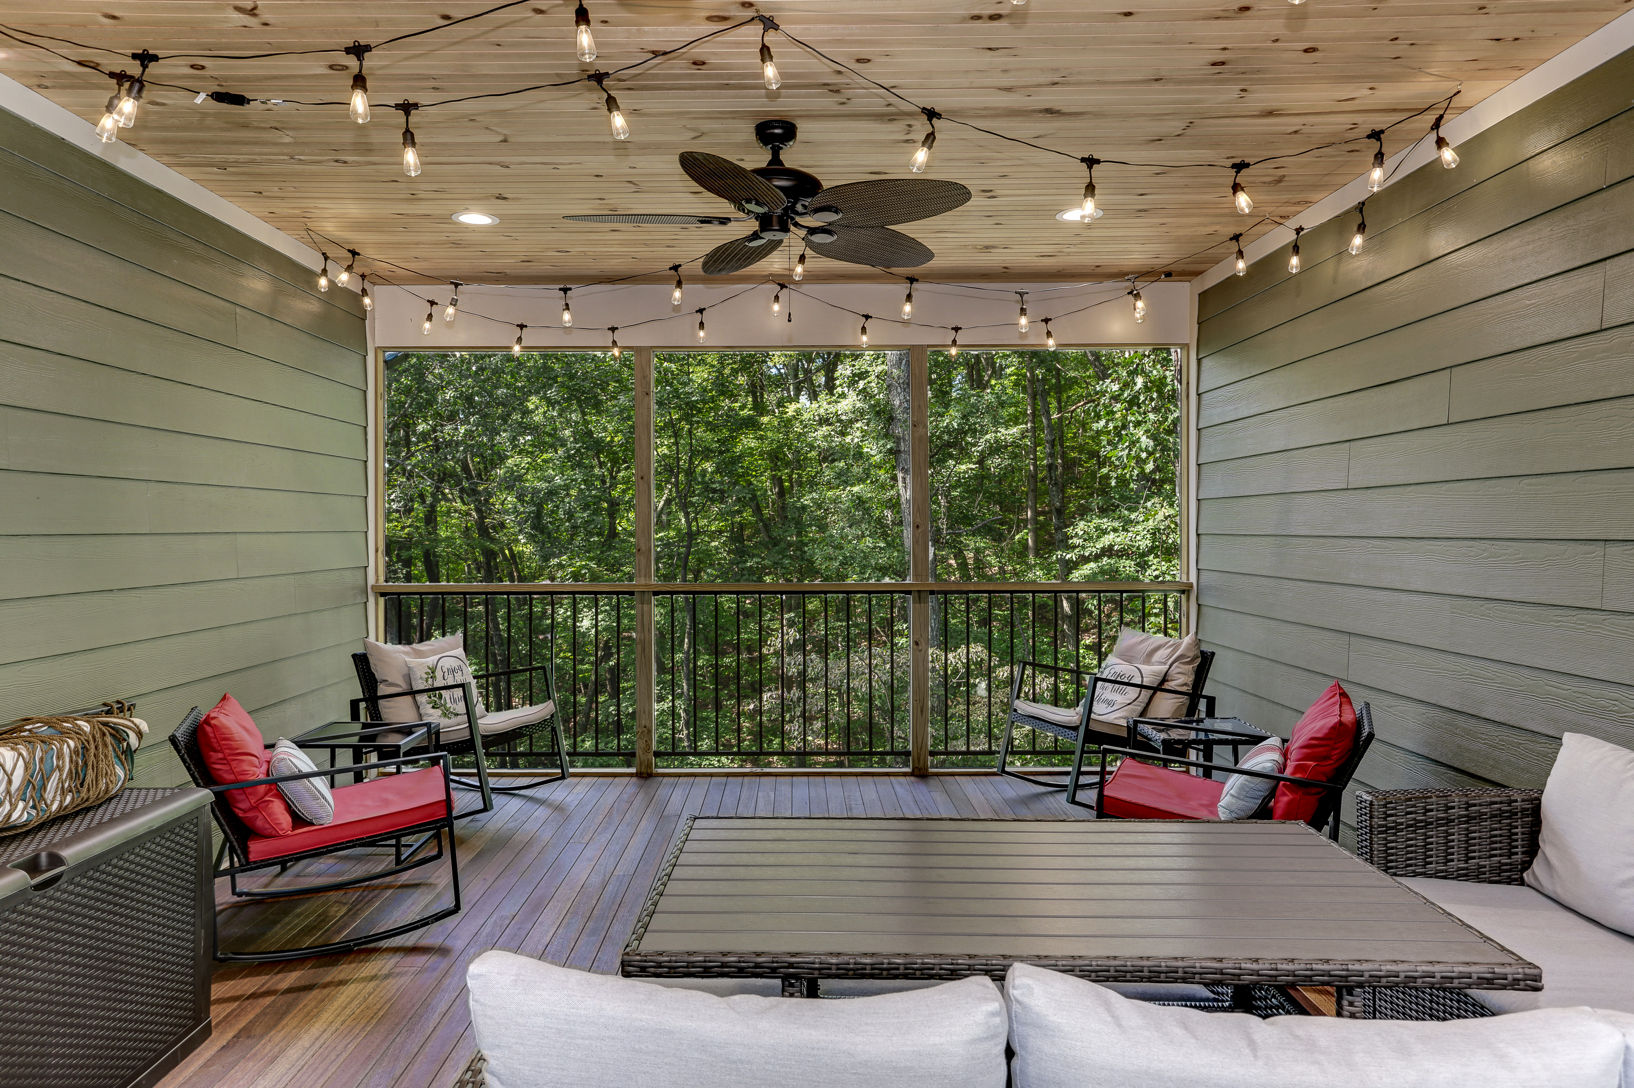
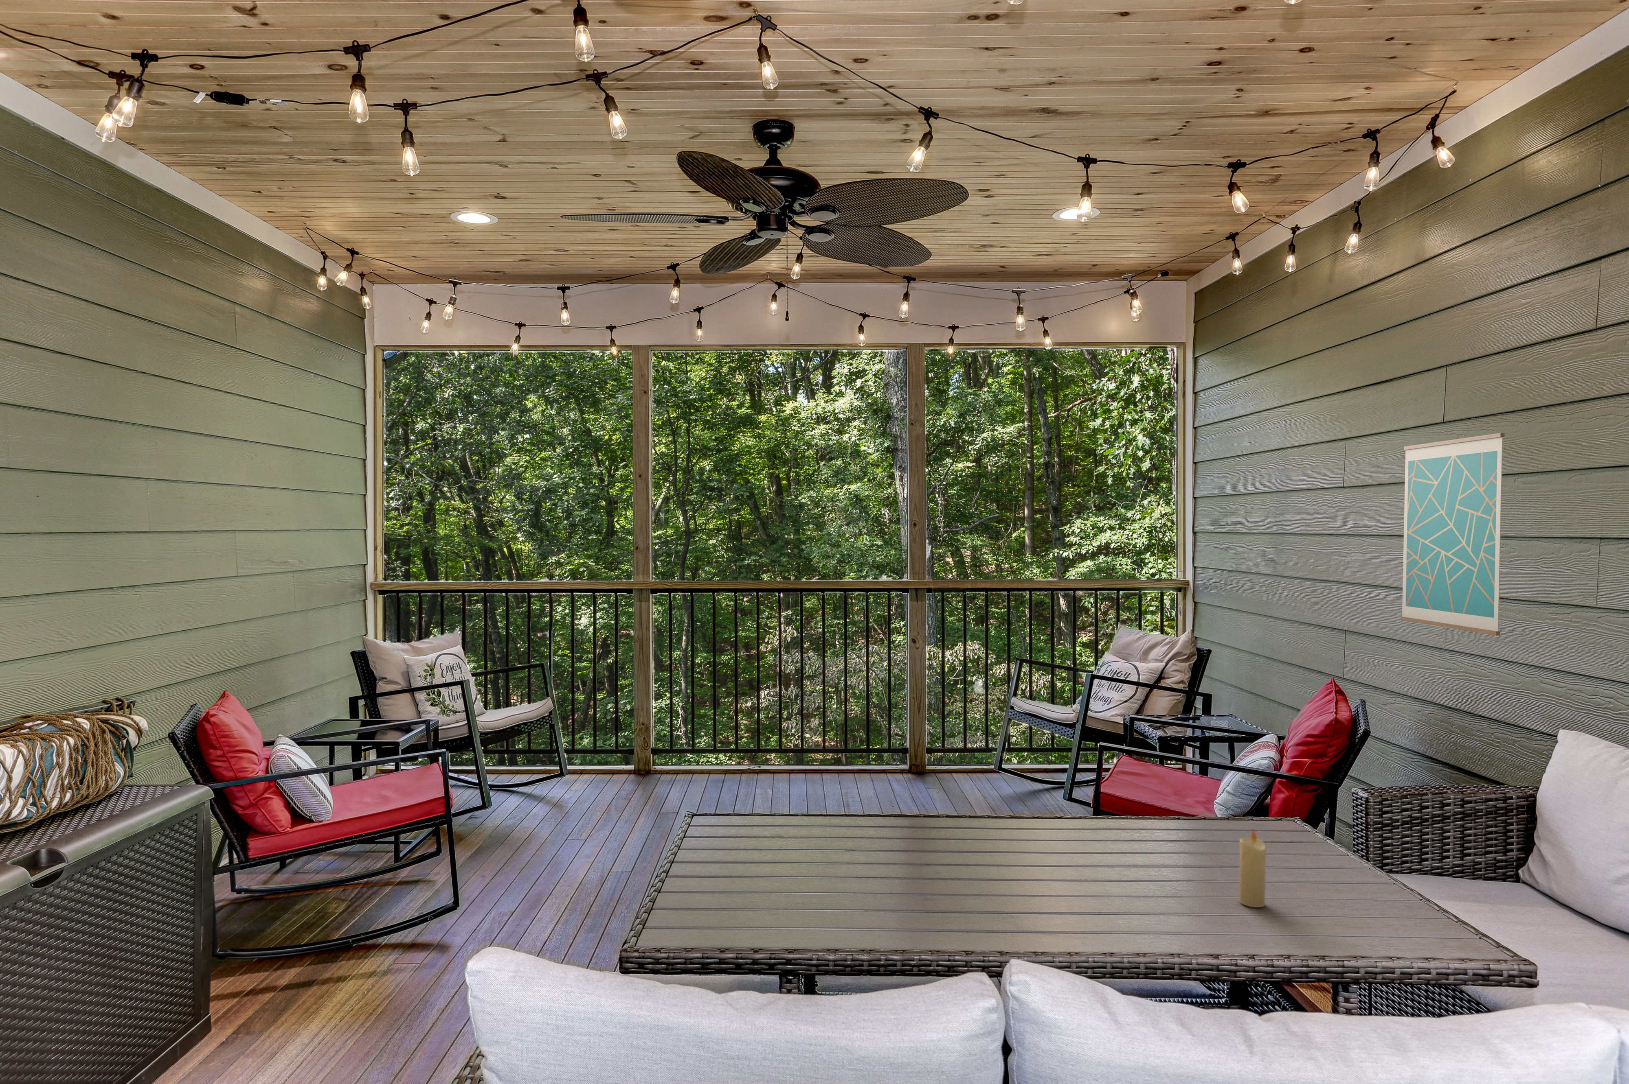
+ candle (1253, 865)
+ wall art (1449, 534)
